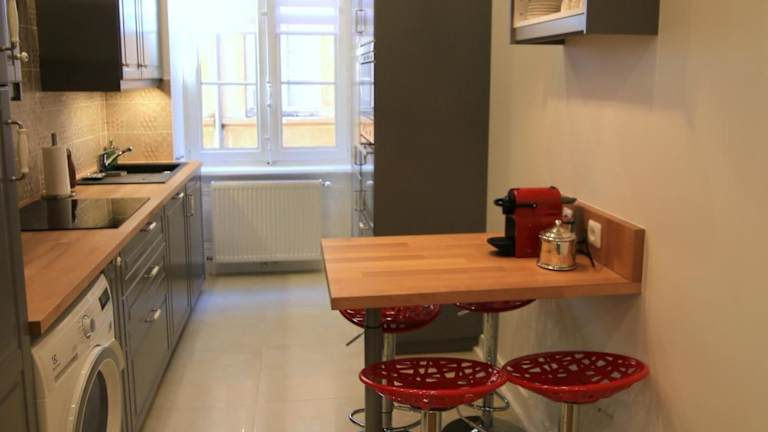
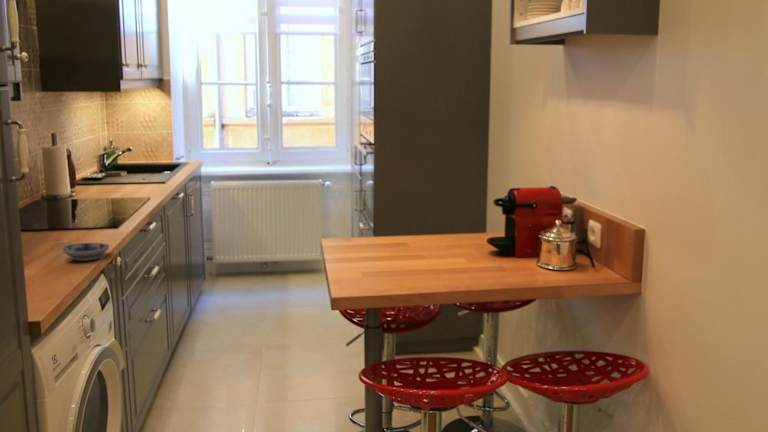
+ bowl (86, 252)
